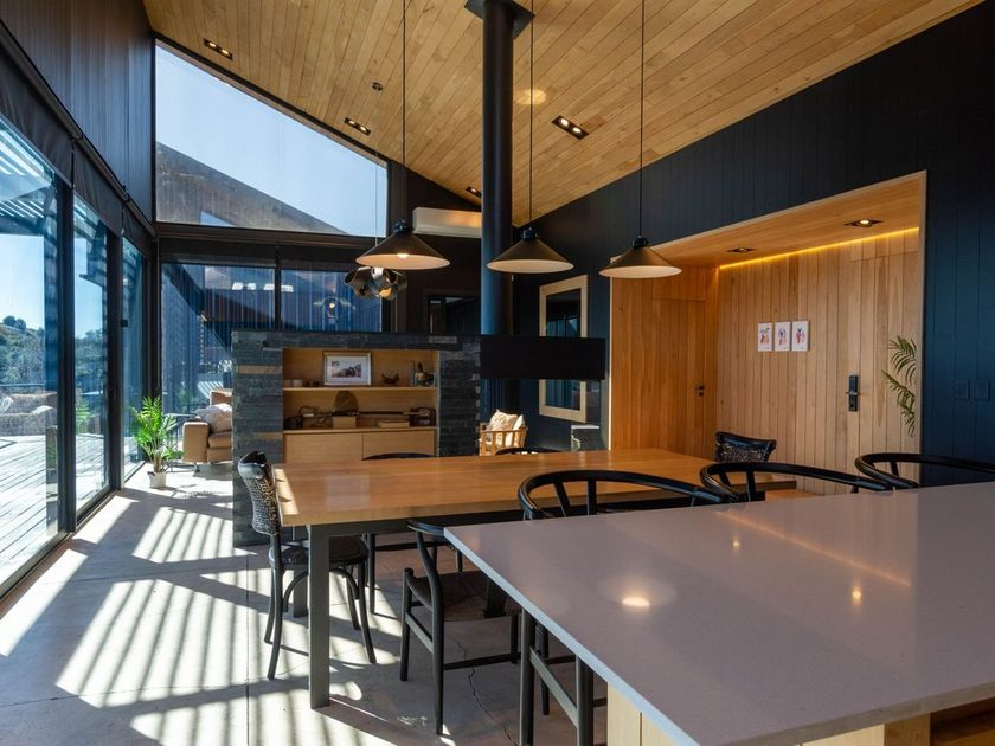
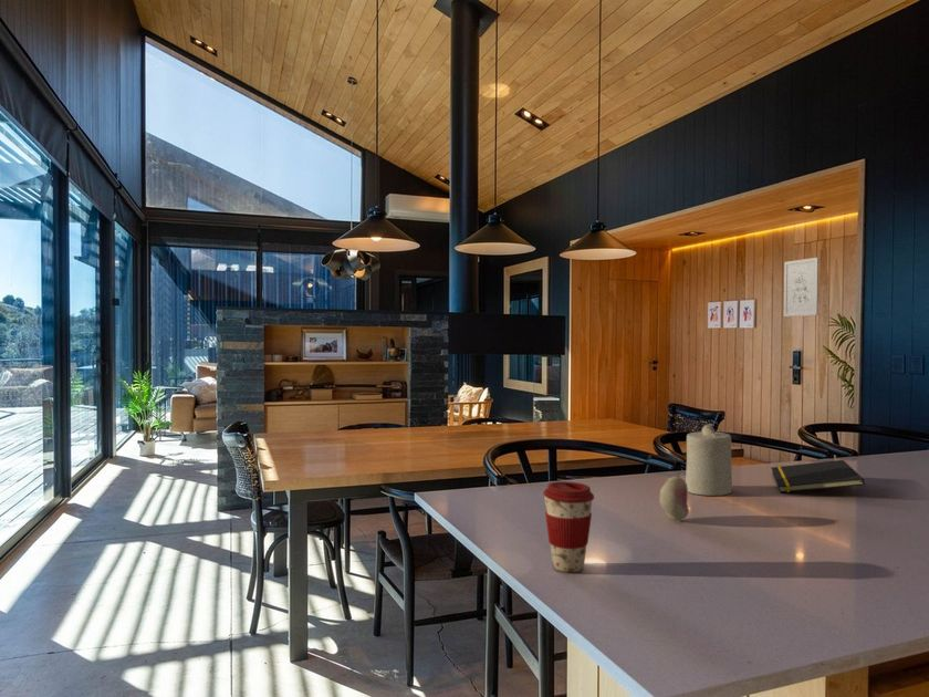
+ candle (708, 457)
+ notepad (813, 475)
+ wall art (801, 288)
+ fruit (675, 498)
+ coffee cup (567, 526)
